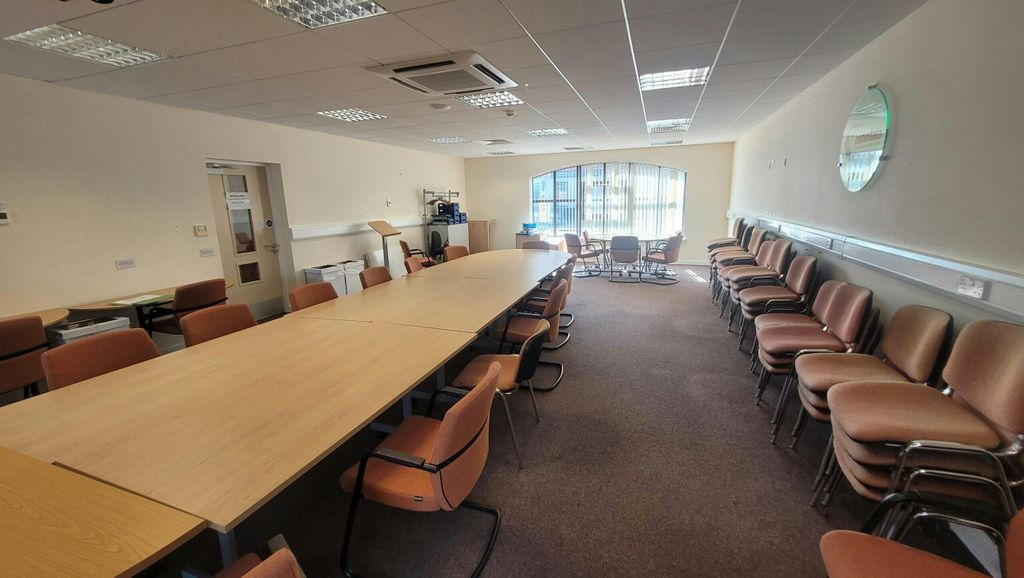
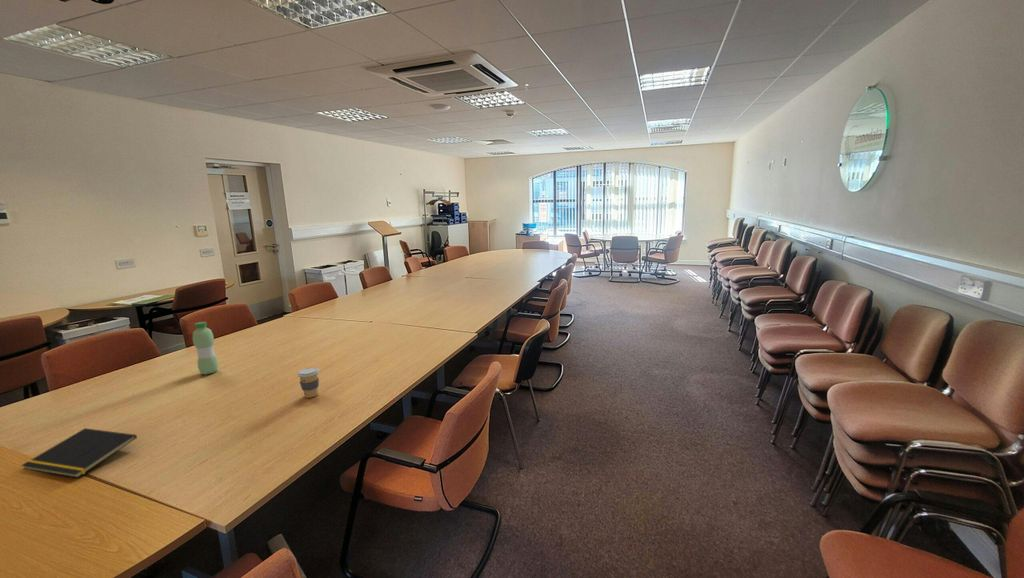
+ coffee cup (309, 382)
+ water bottle (205, 347)
+ notepad (81, 451)
